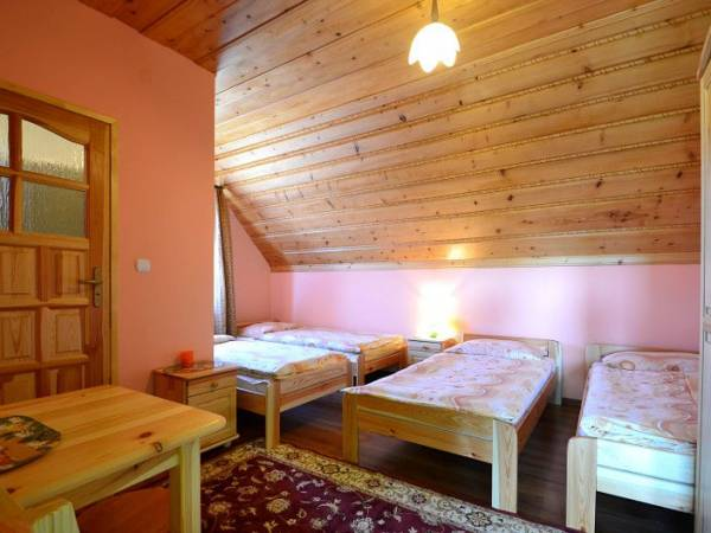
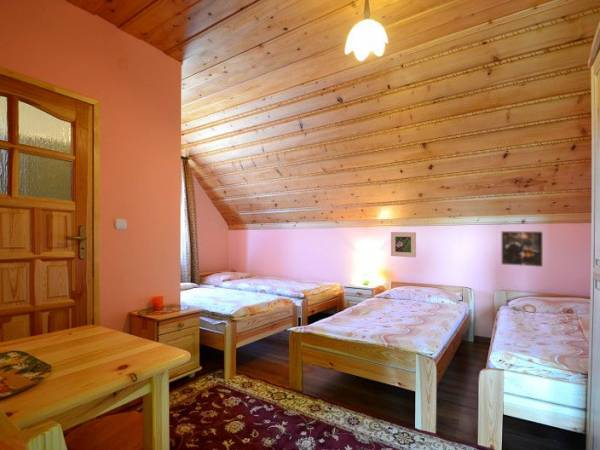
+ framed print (521, 248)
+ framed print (403, 244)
